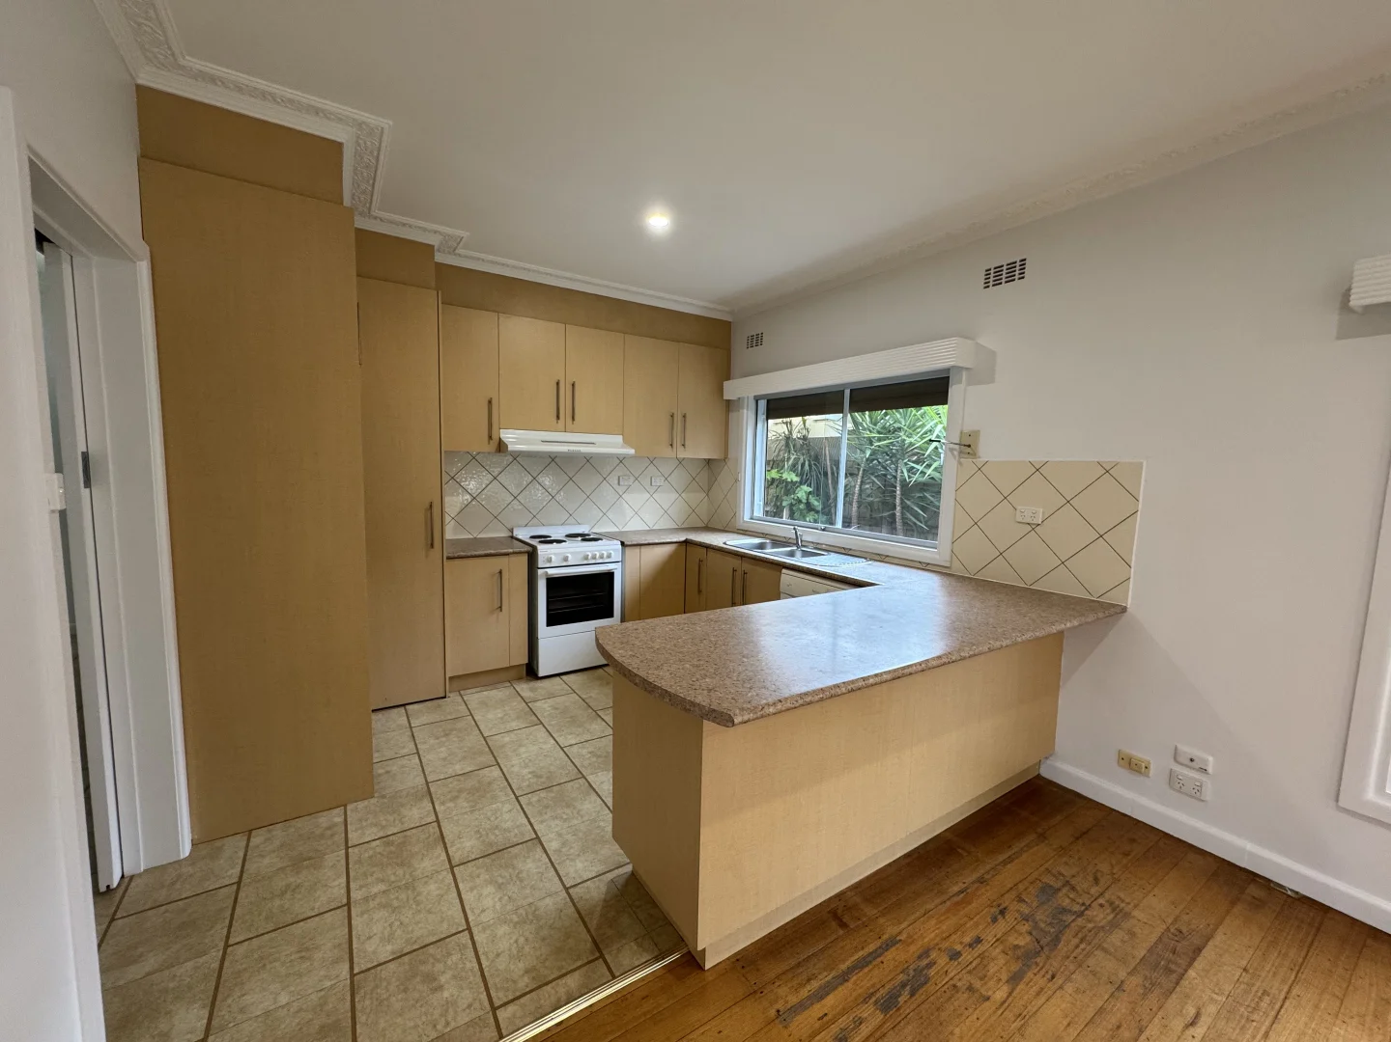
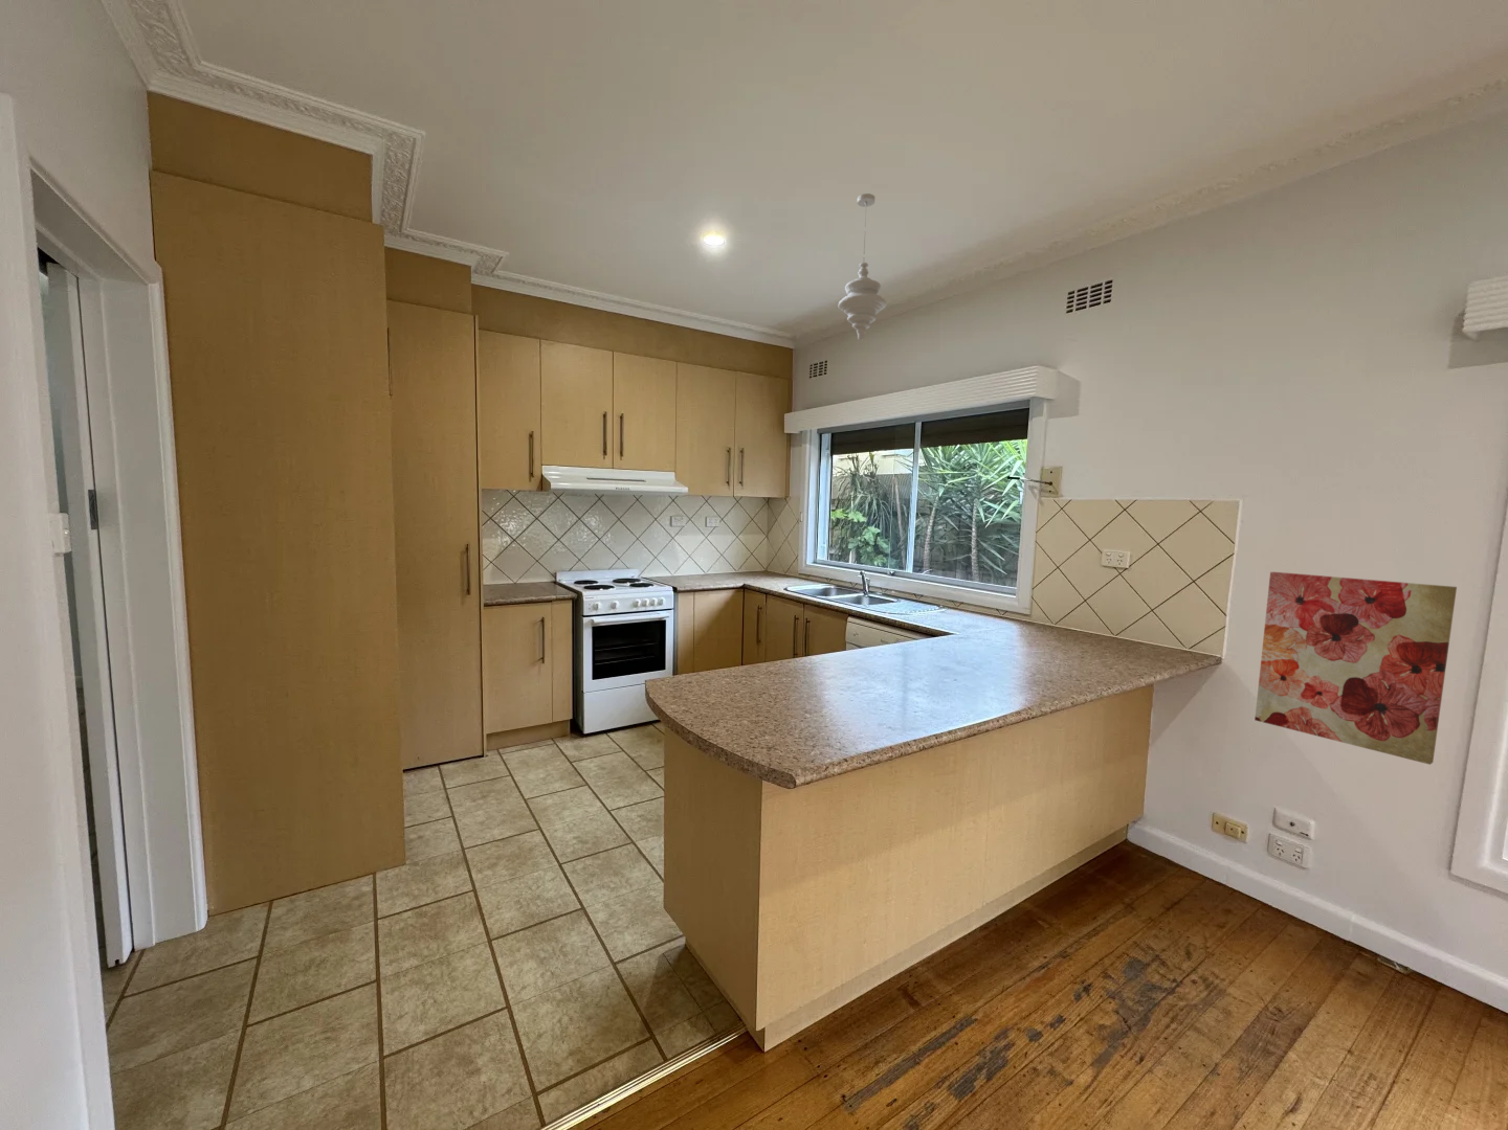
+ pendant light (863, 269)
+ wall art (1344, 660)
